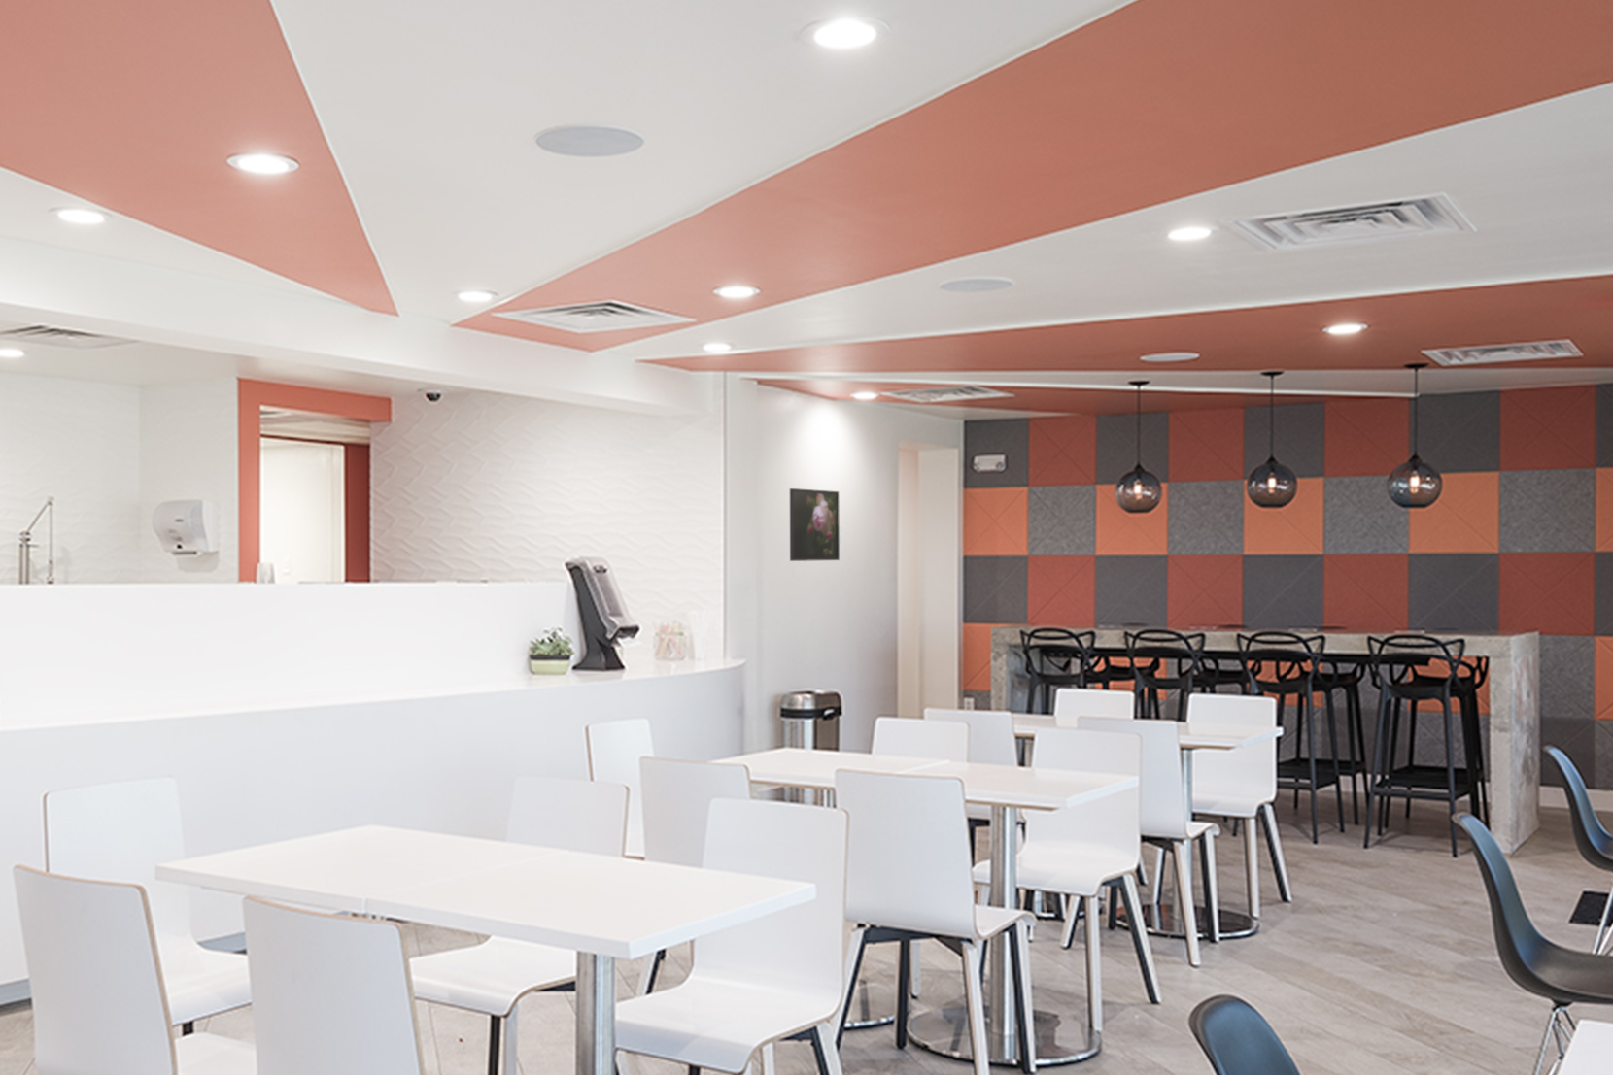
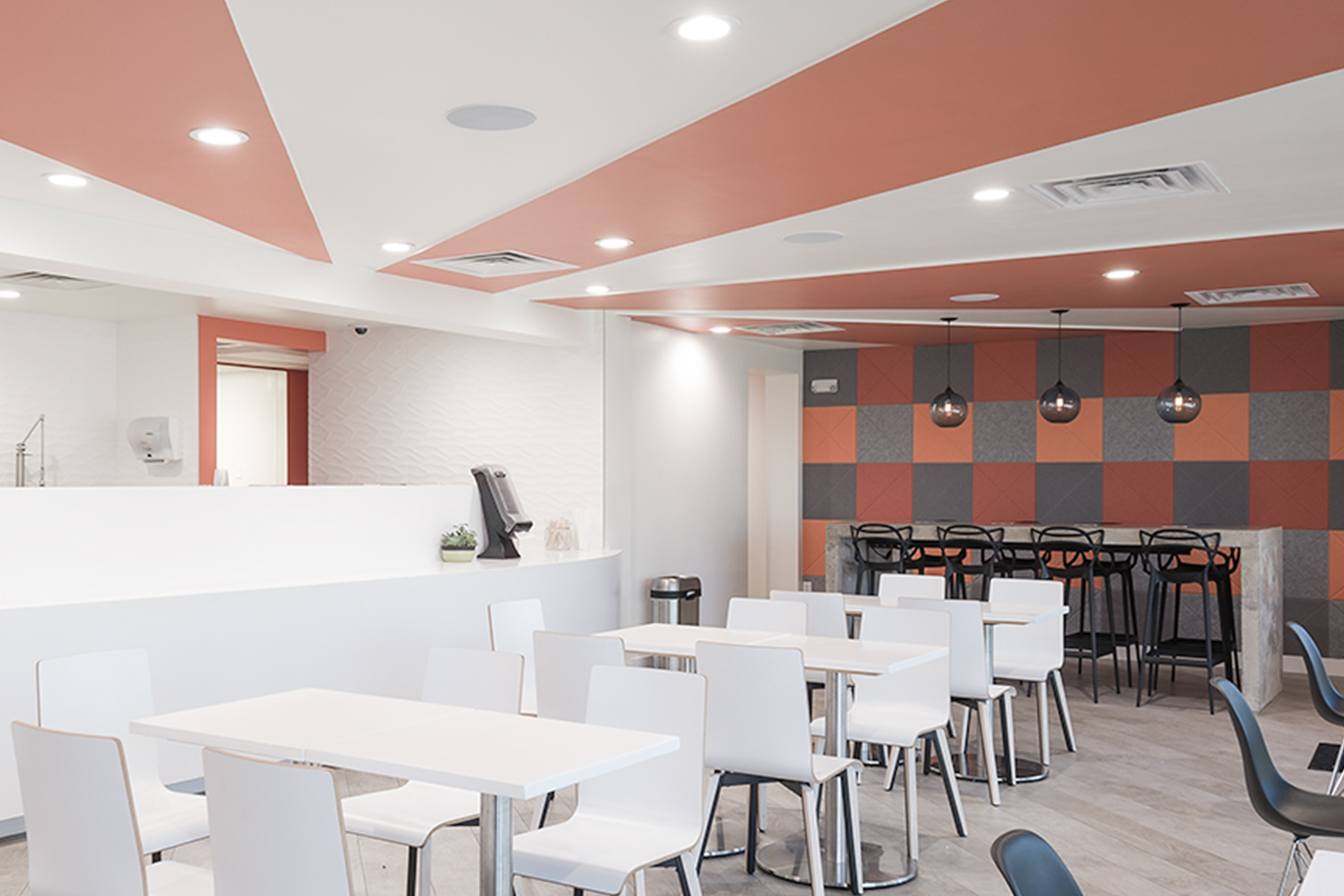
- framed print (814, 526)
